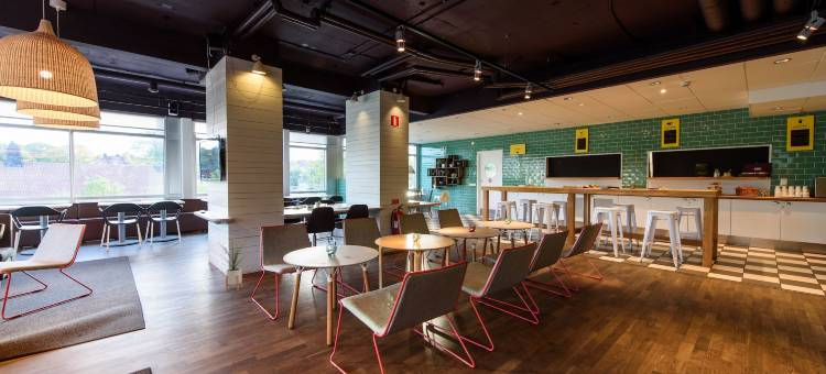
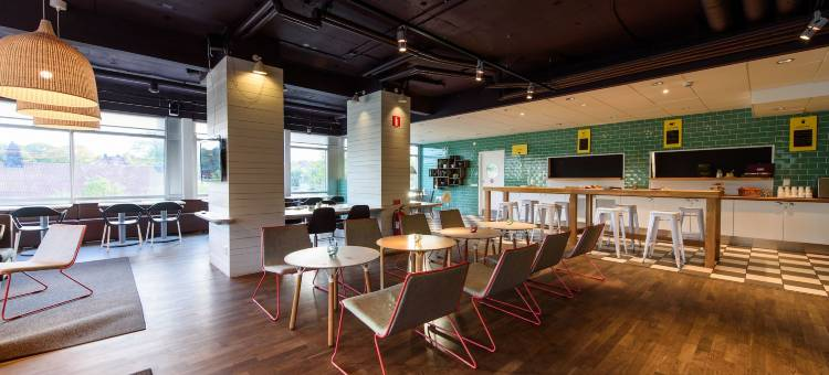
- house plant (233, 263)
